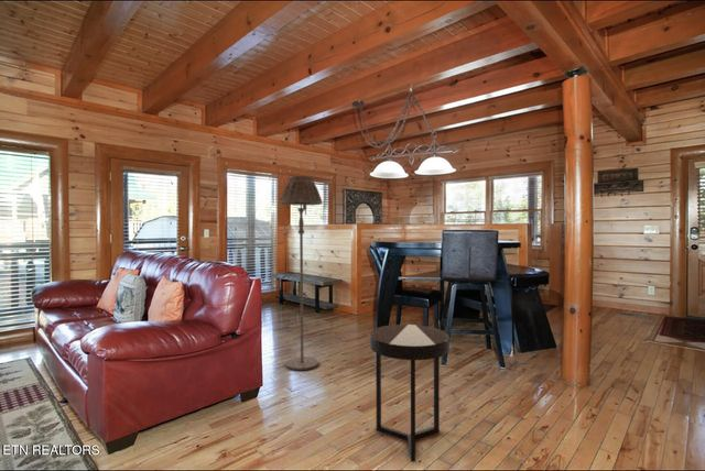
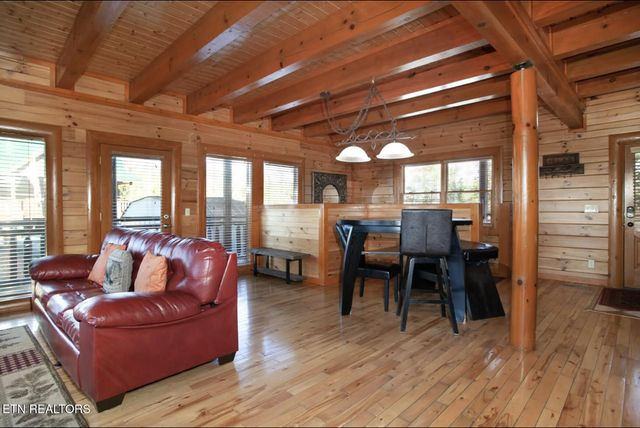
- floor lamp (301, 271)
- side table (411, 386)
